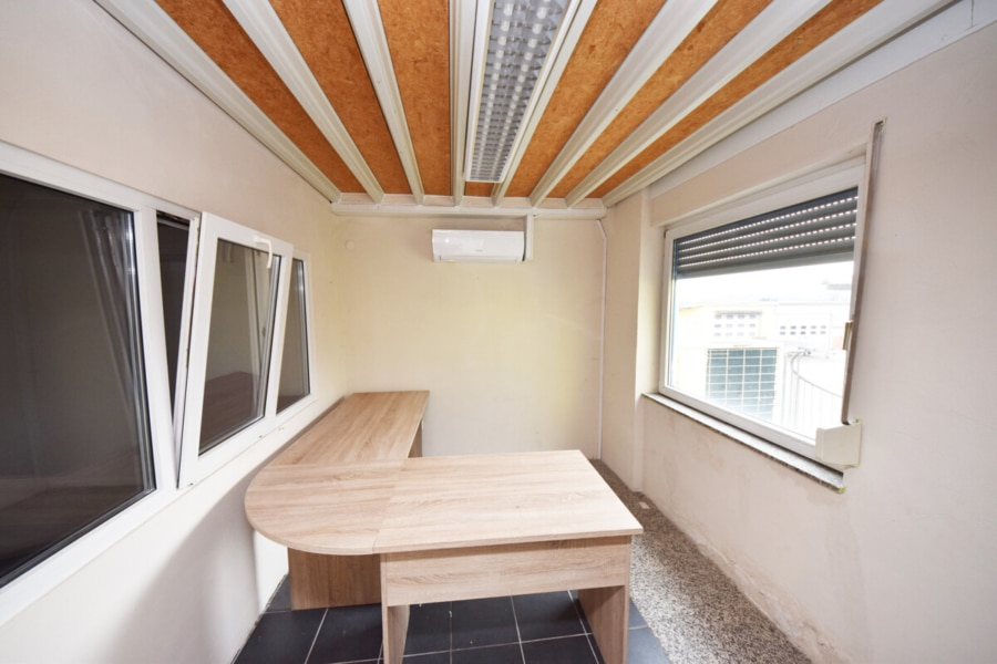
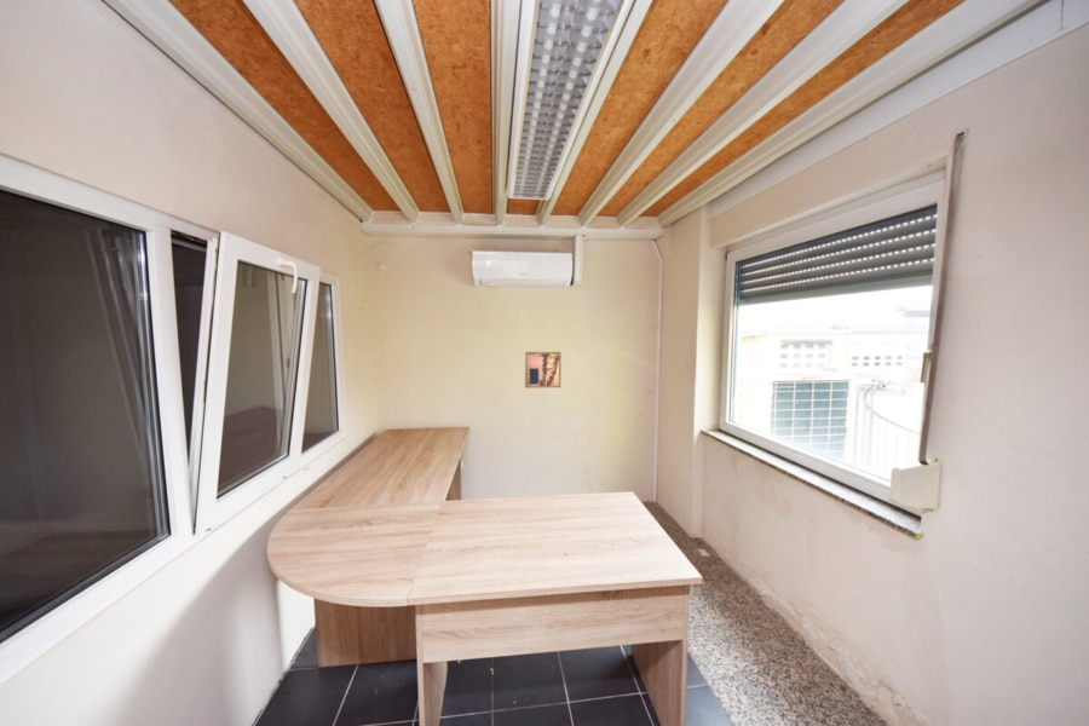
+ wall art (542, 369)
